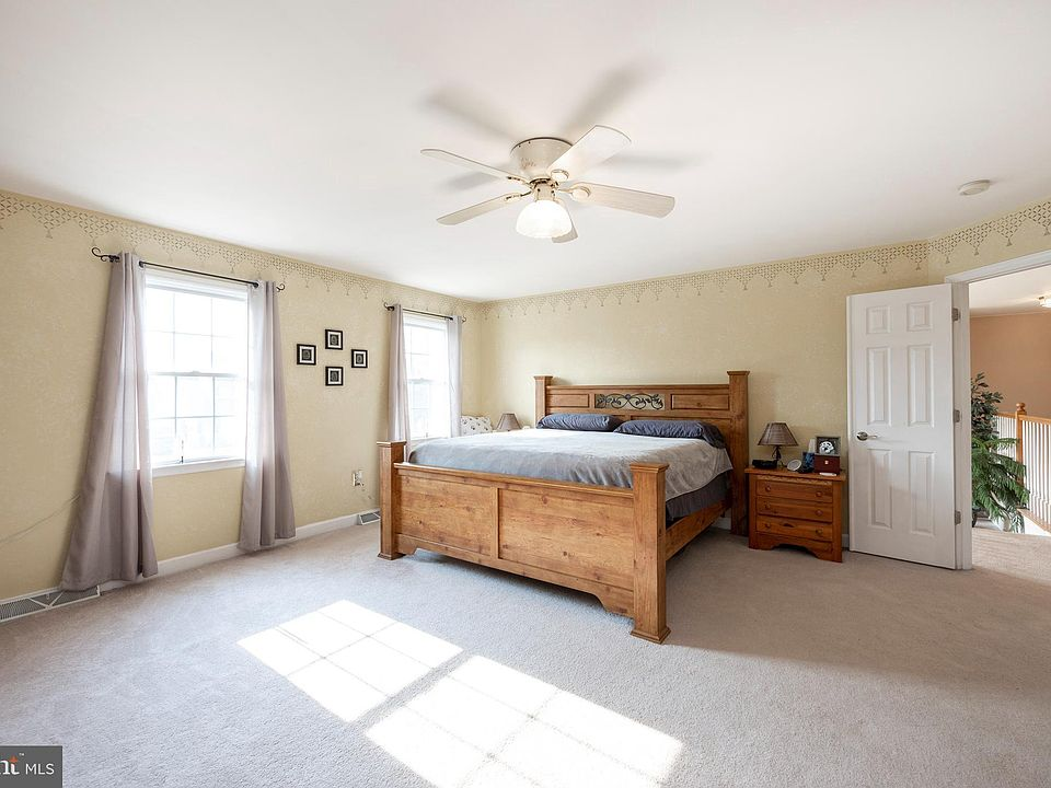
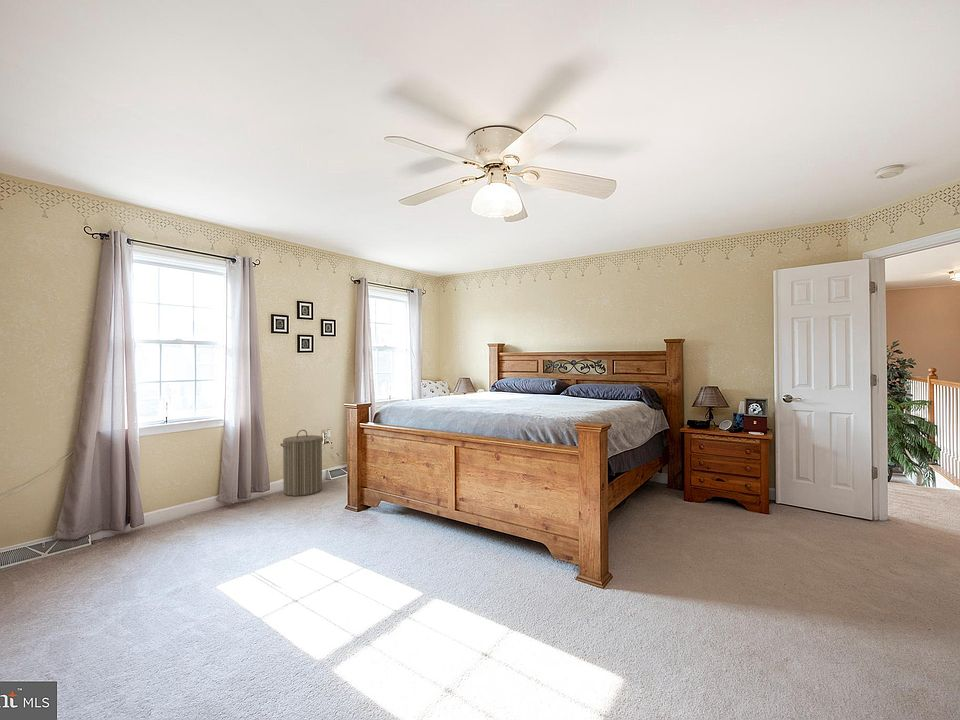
+ laundry hamper (303, 460)
